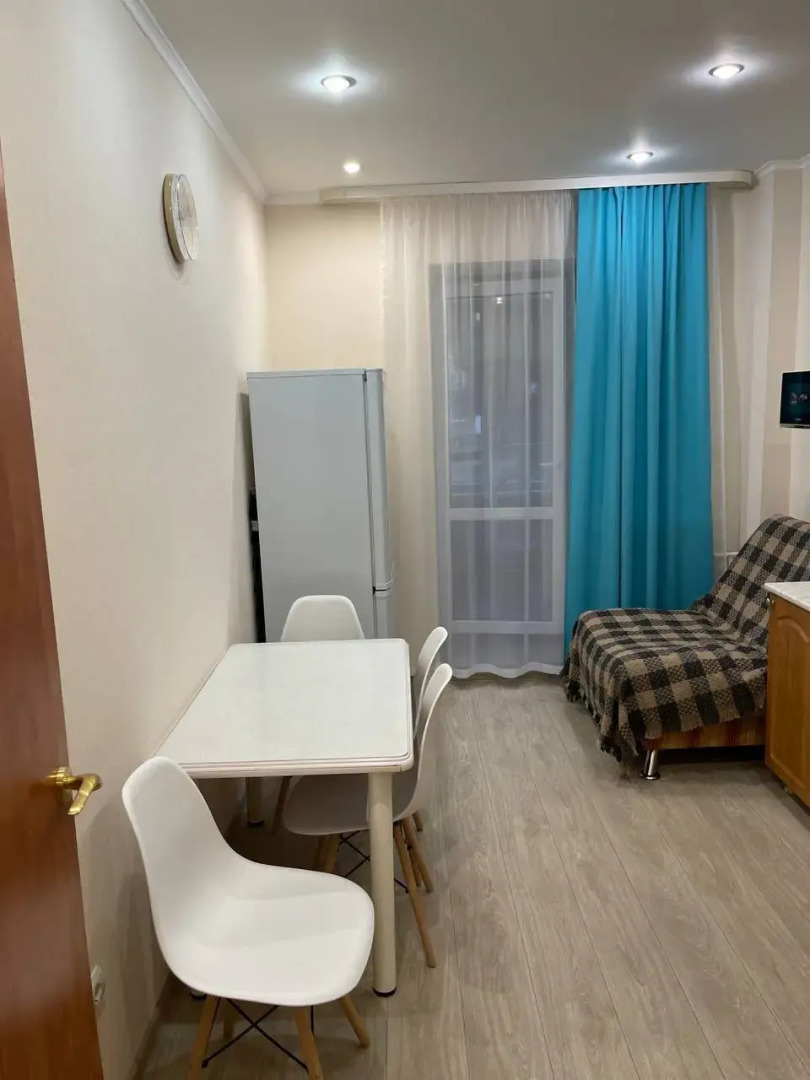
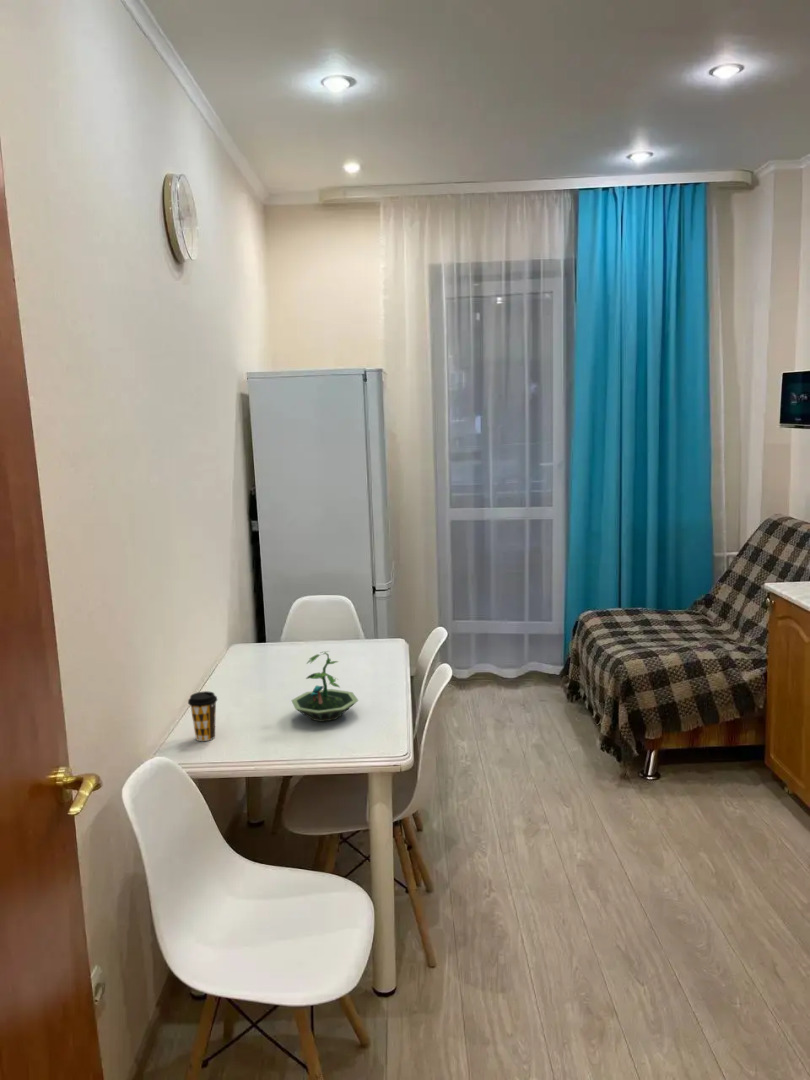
+ terrarium (324, 666)
+ coffee cup (203, 716)
